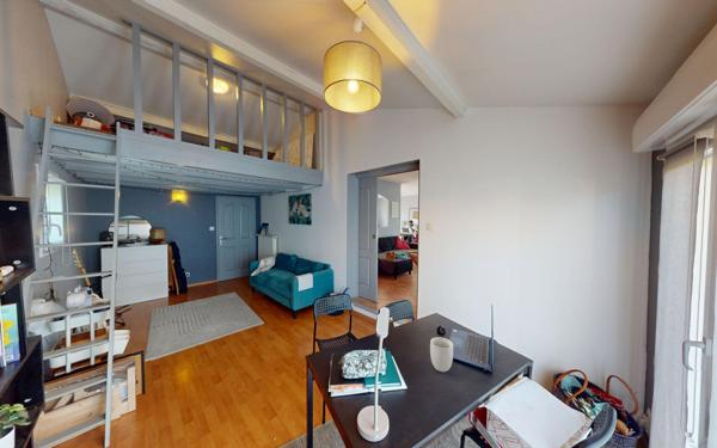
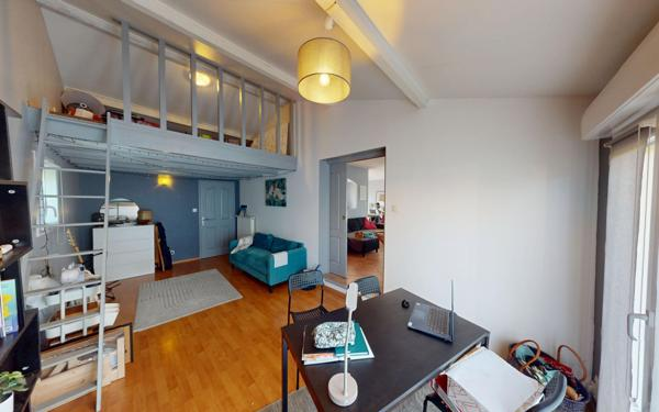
- mug (440, 354)
